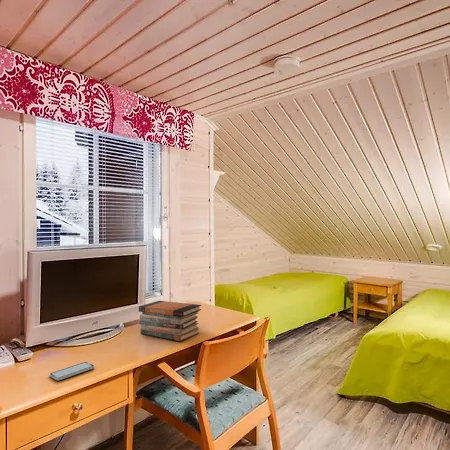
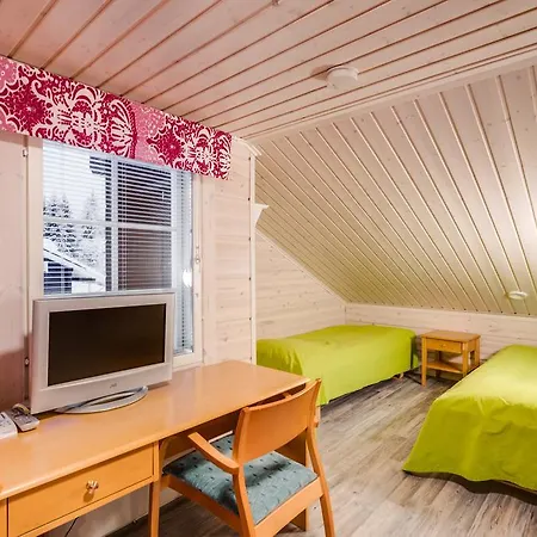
- smartphone (72, 370)
- book stack (169, 319)
